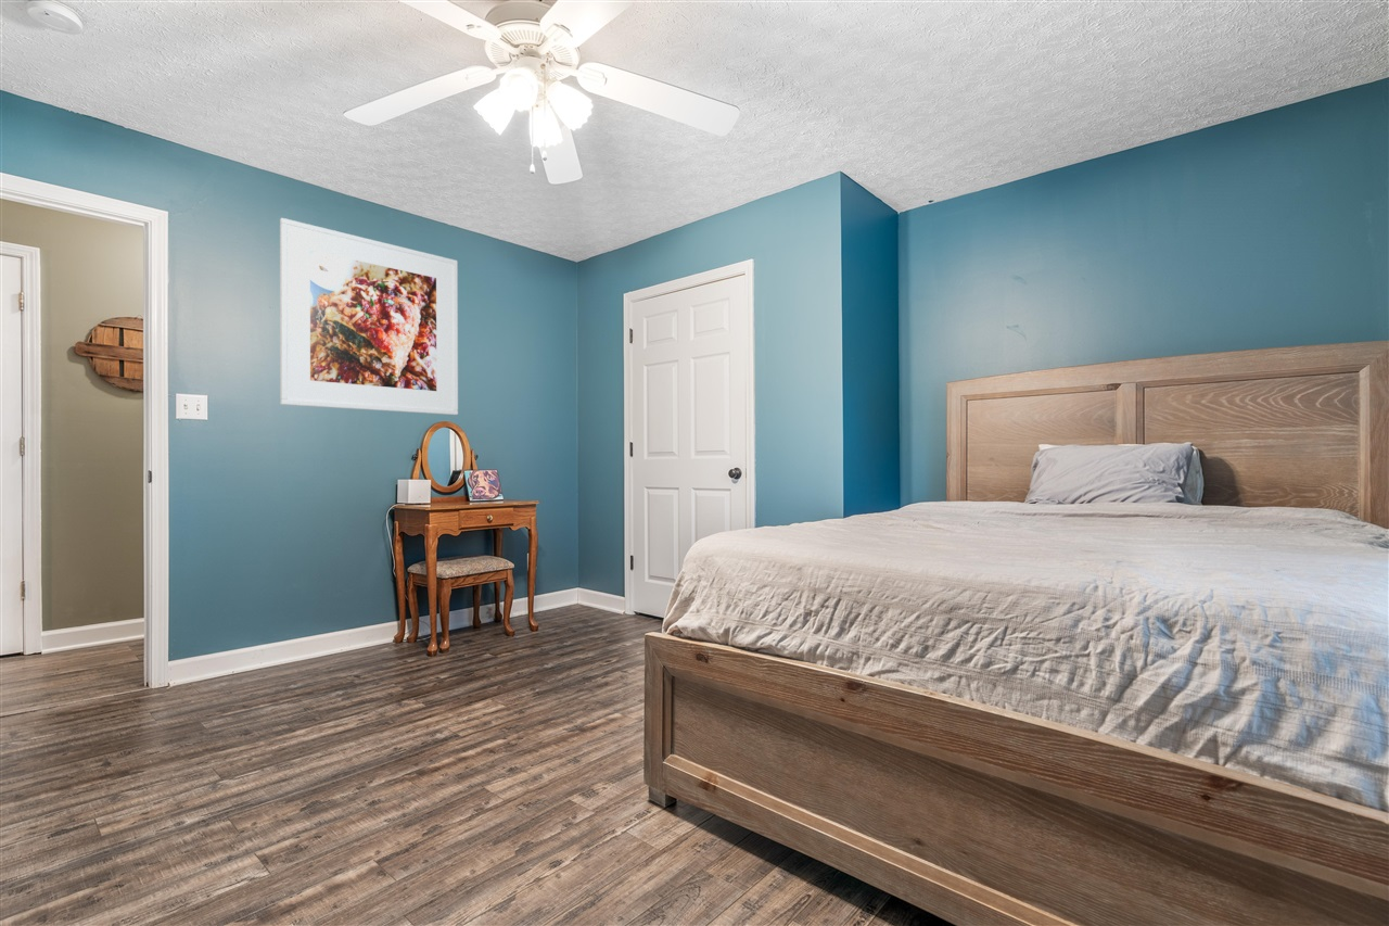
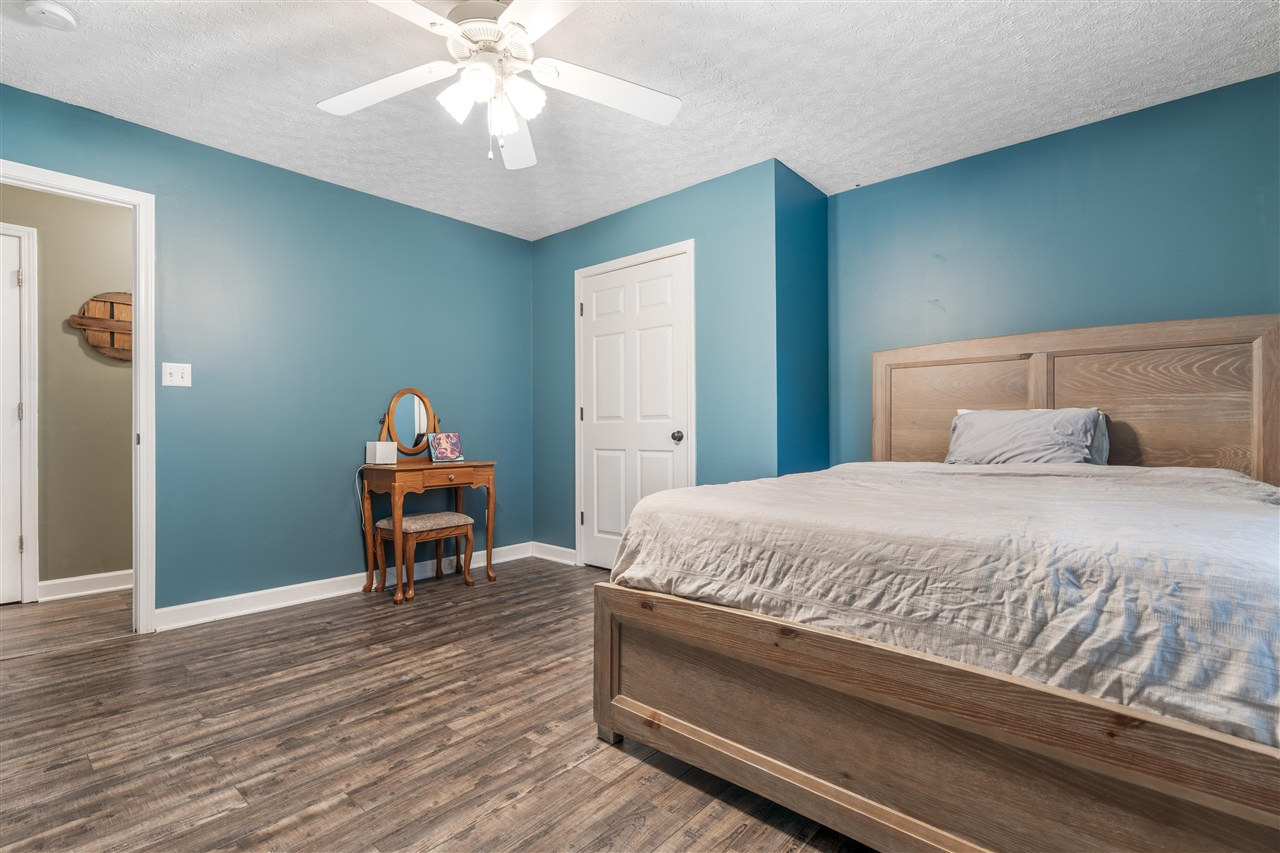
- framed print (377, 326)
